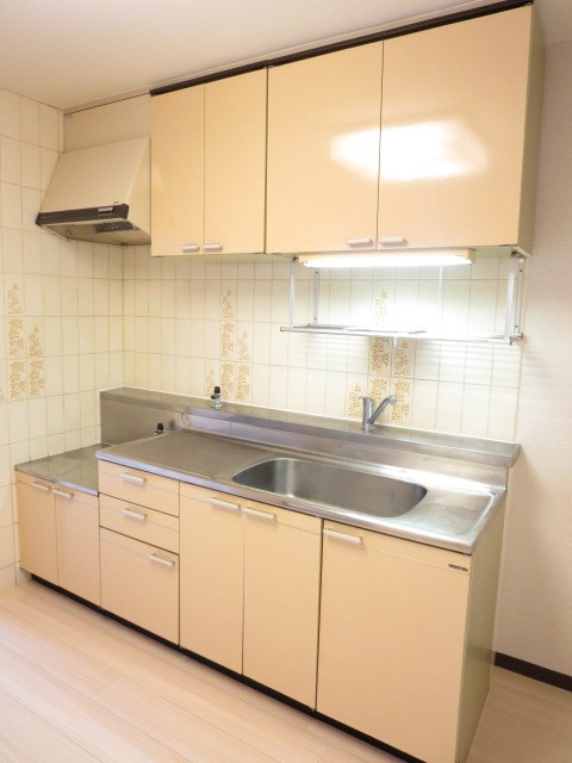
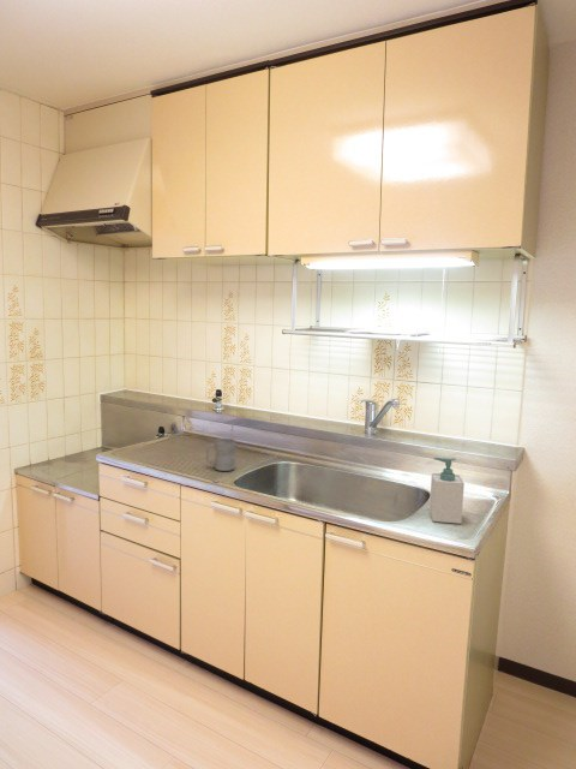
+ soap bottle (446, 488)
+ mug (220, 454)
